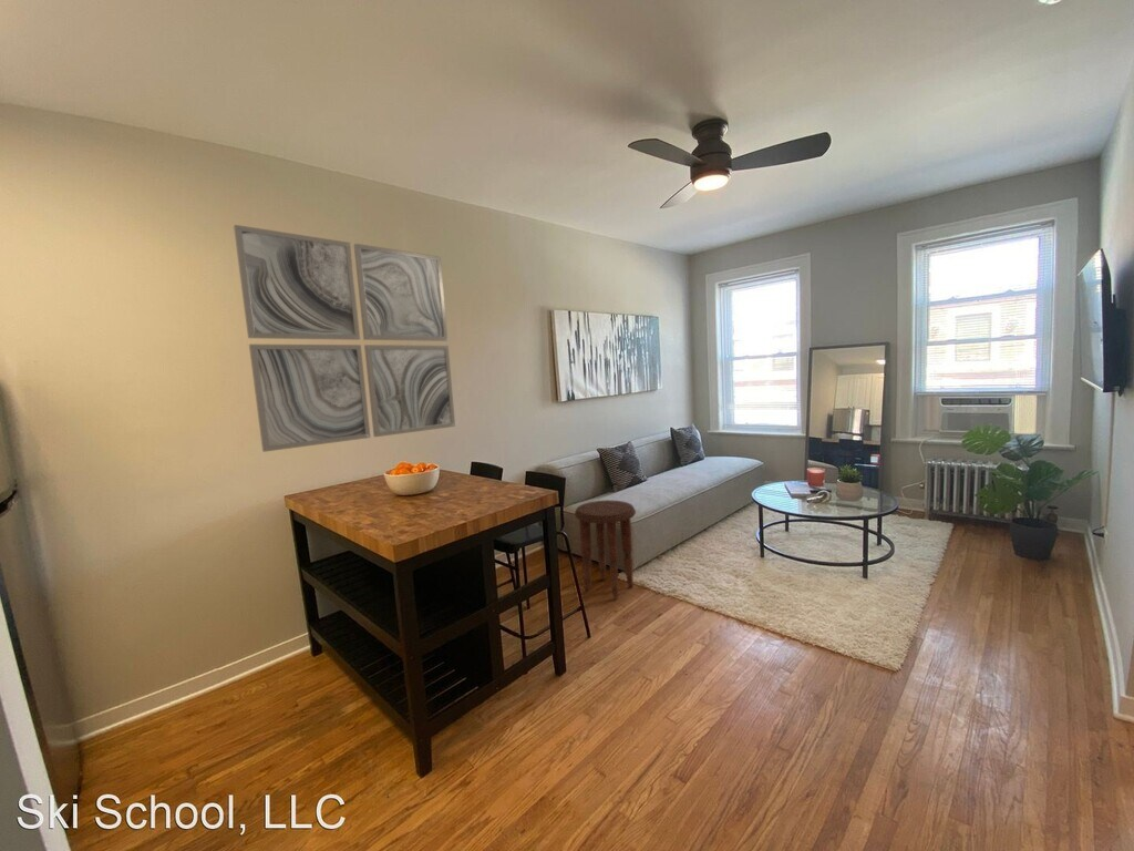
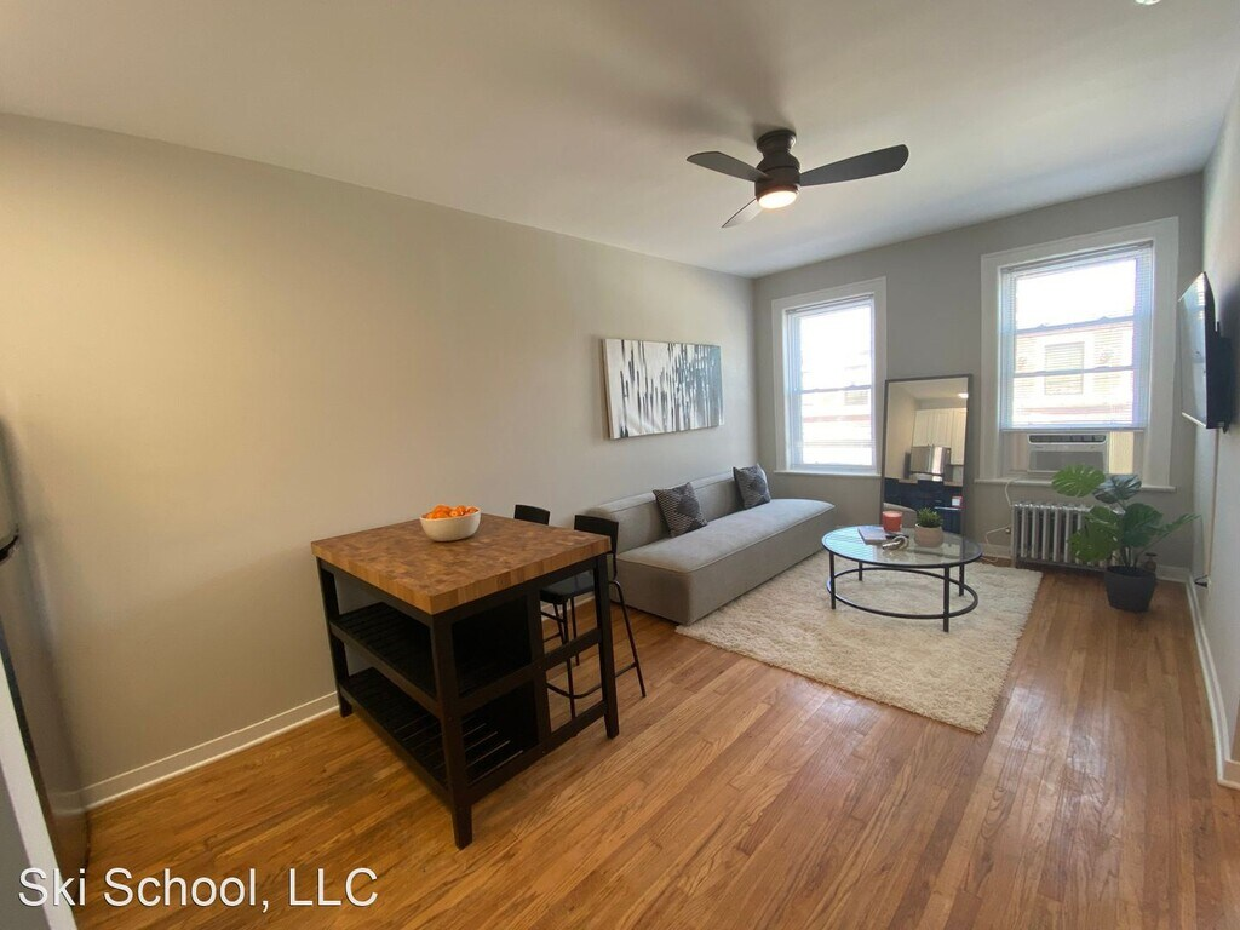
- side table (608, 547)
- wall art (363, 339)
